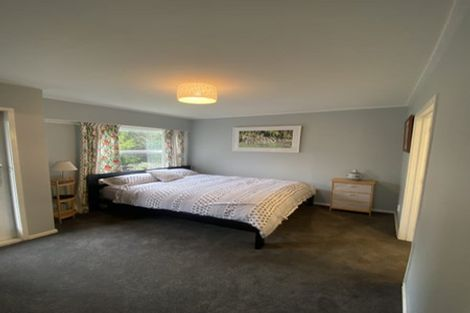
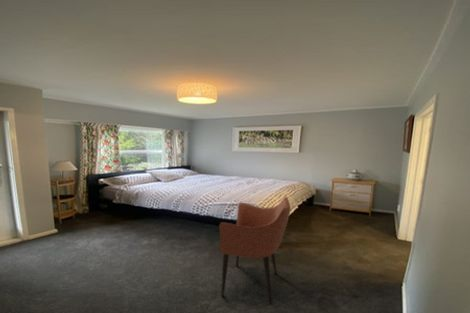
+ armchair (257, 242)
